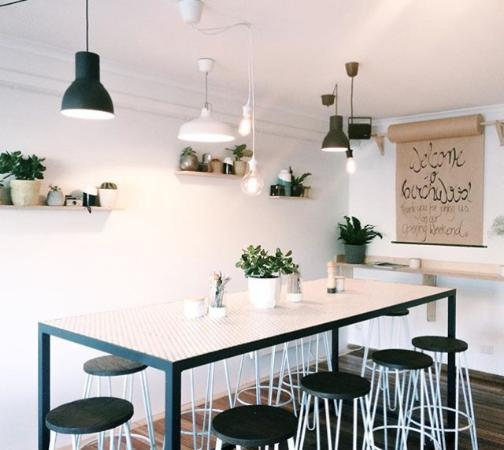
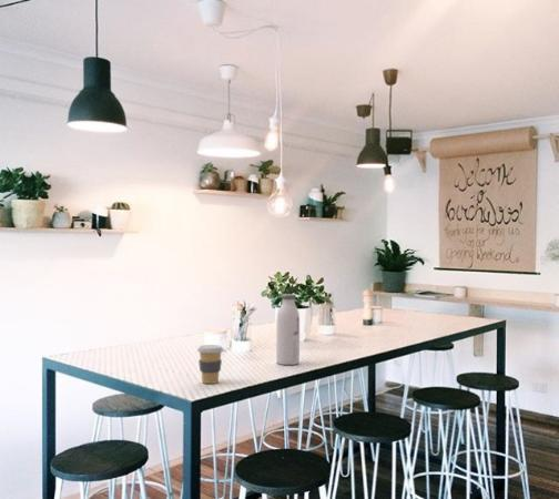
+ coffee cup (210, 364)
+ water bottle (287, 328)
